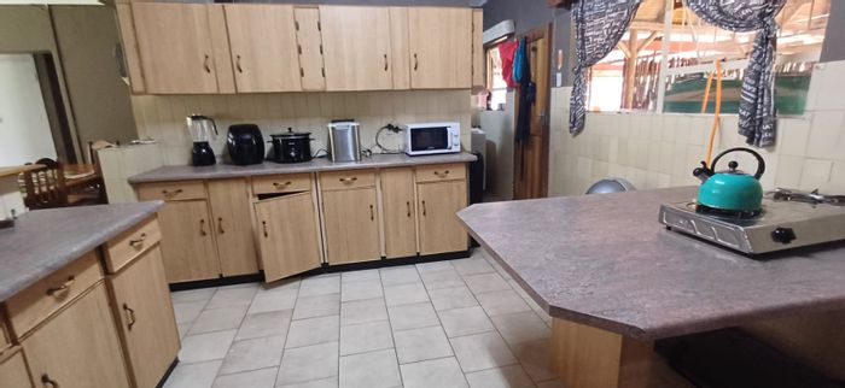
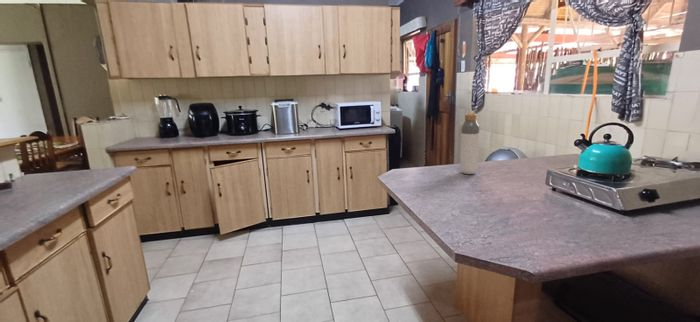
+ bottle (469, 143)
